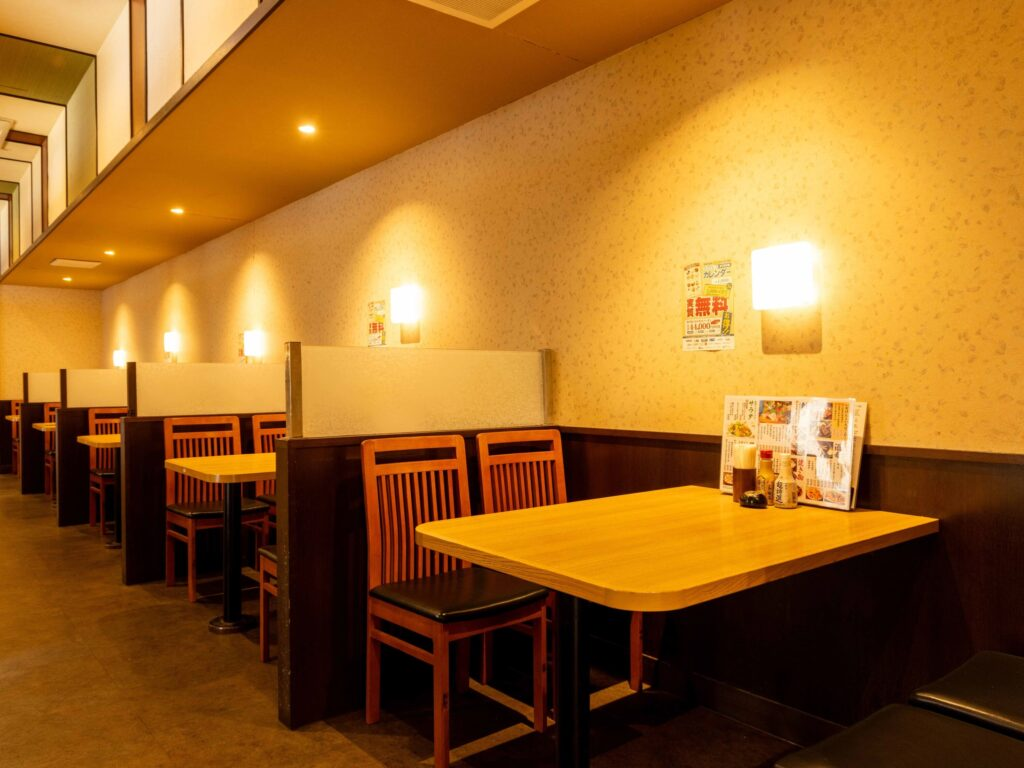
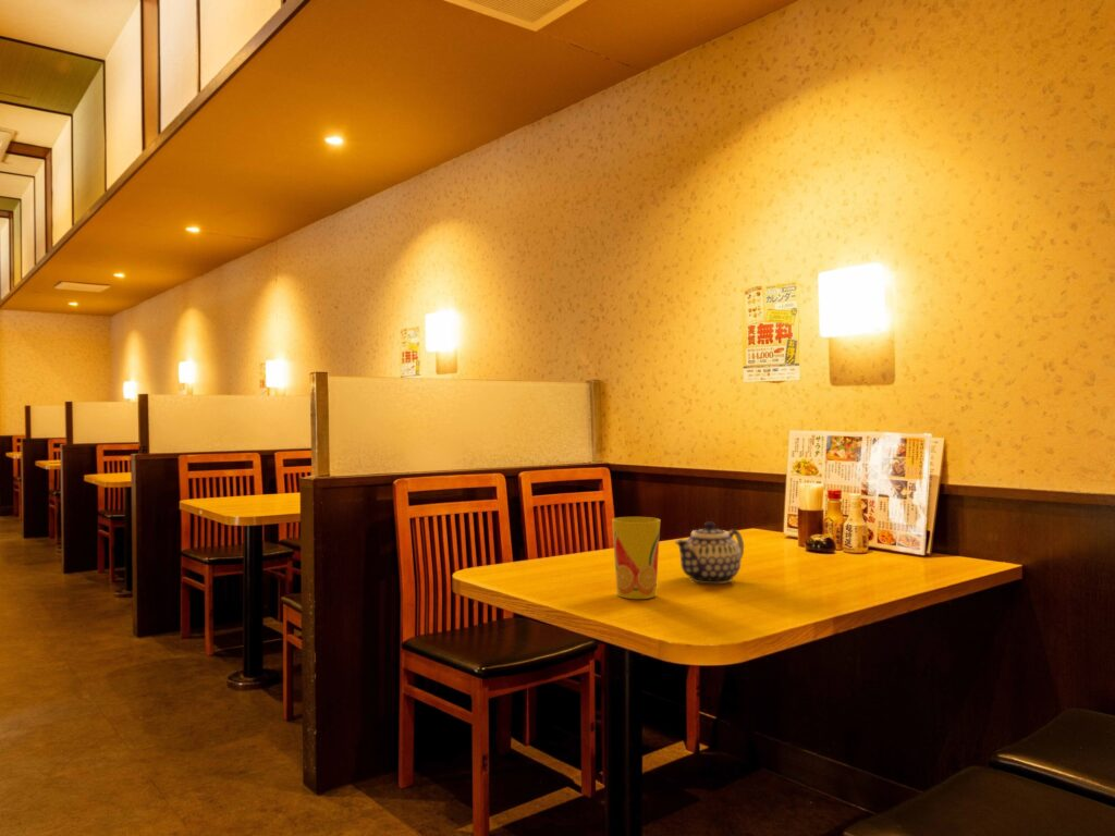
+ cup (636, 556)
+ teapot (710, 551)
